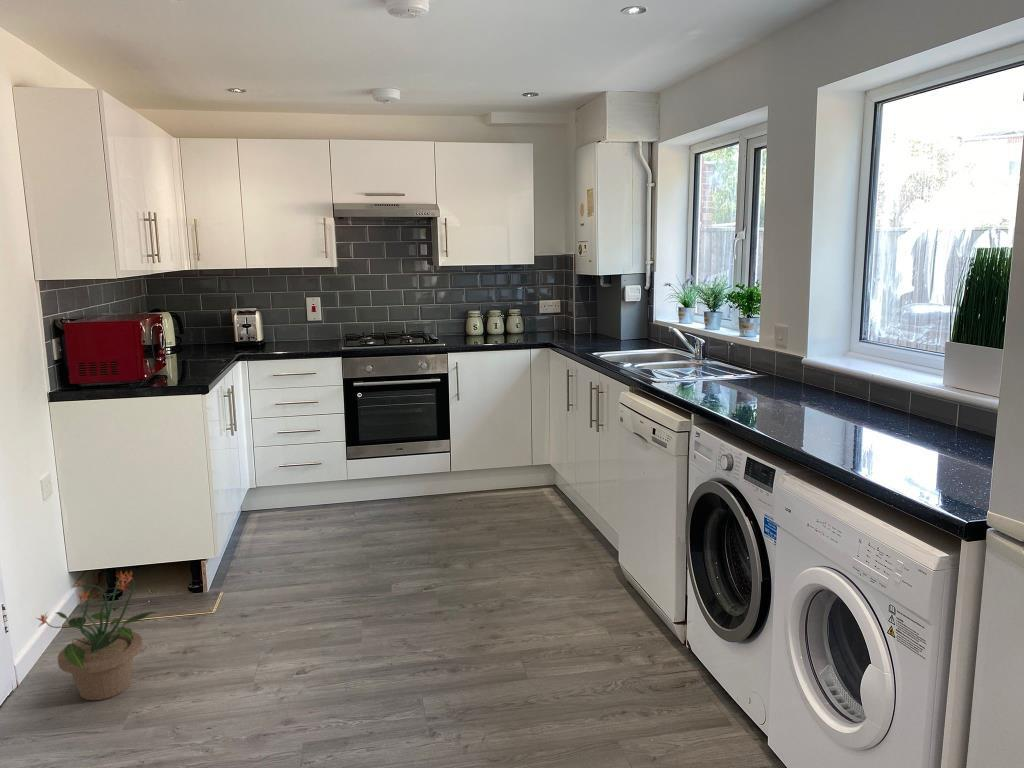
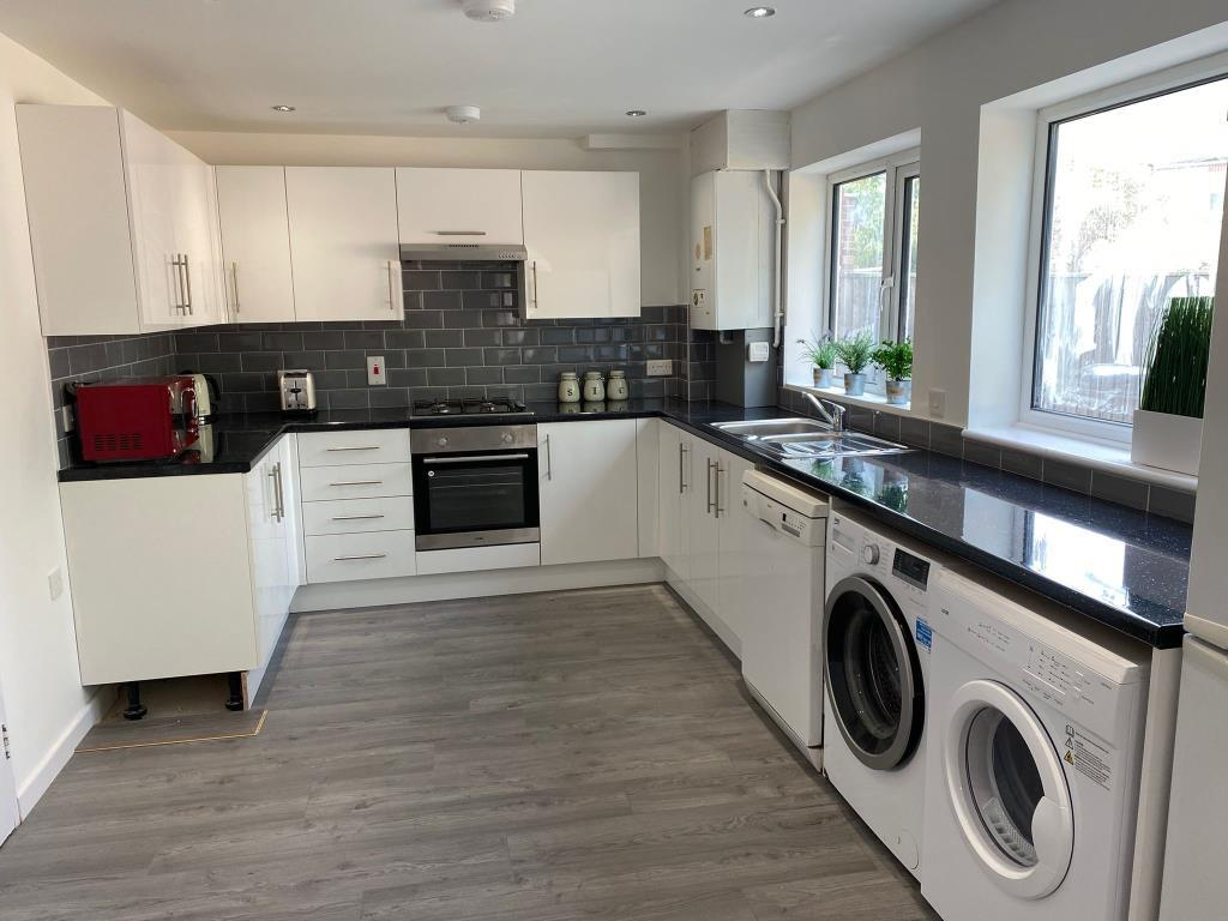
- potted plant (105, 632)
